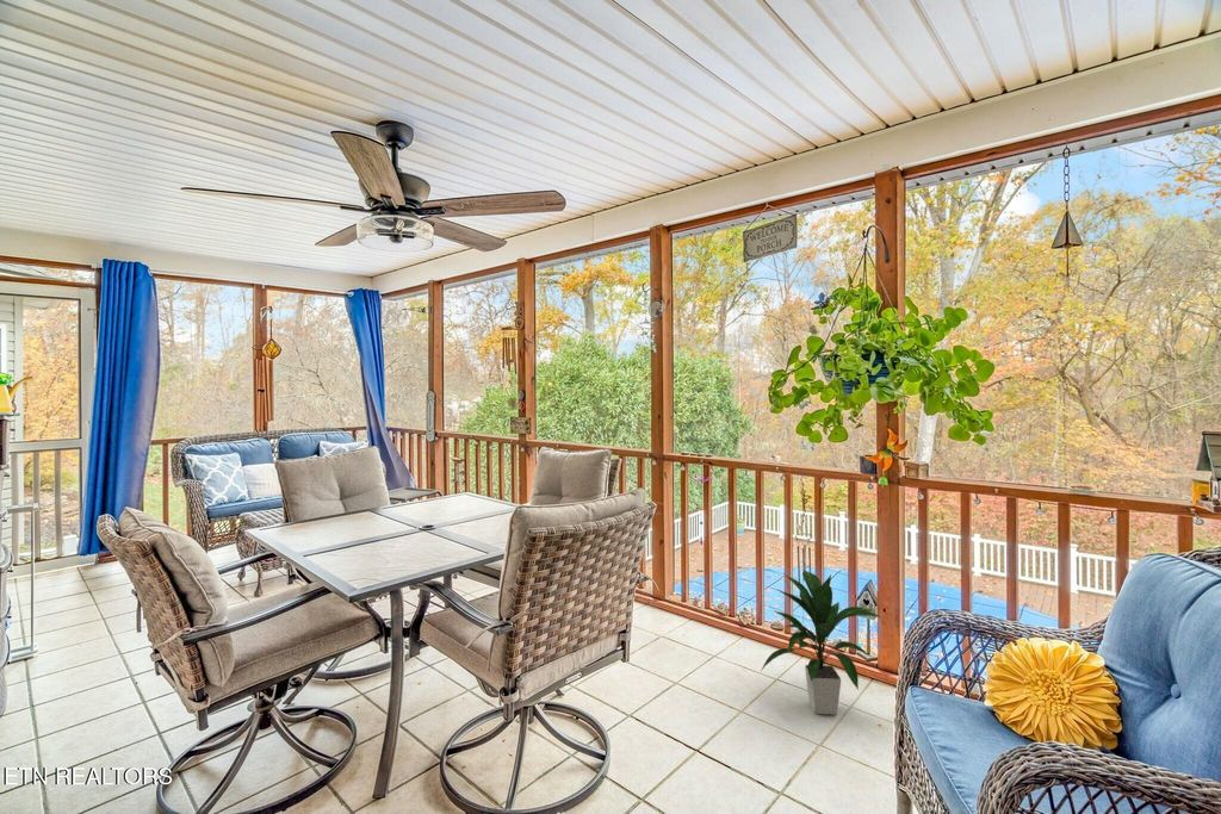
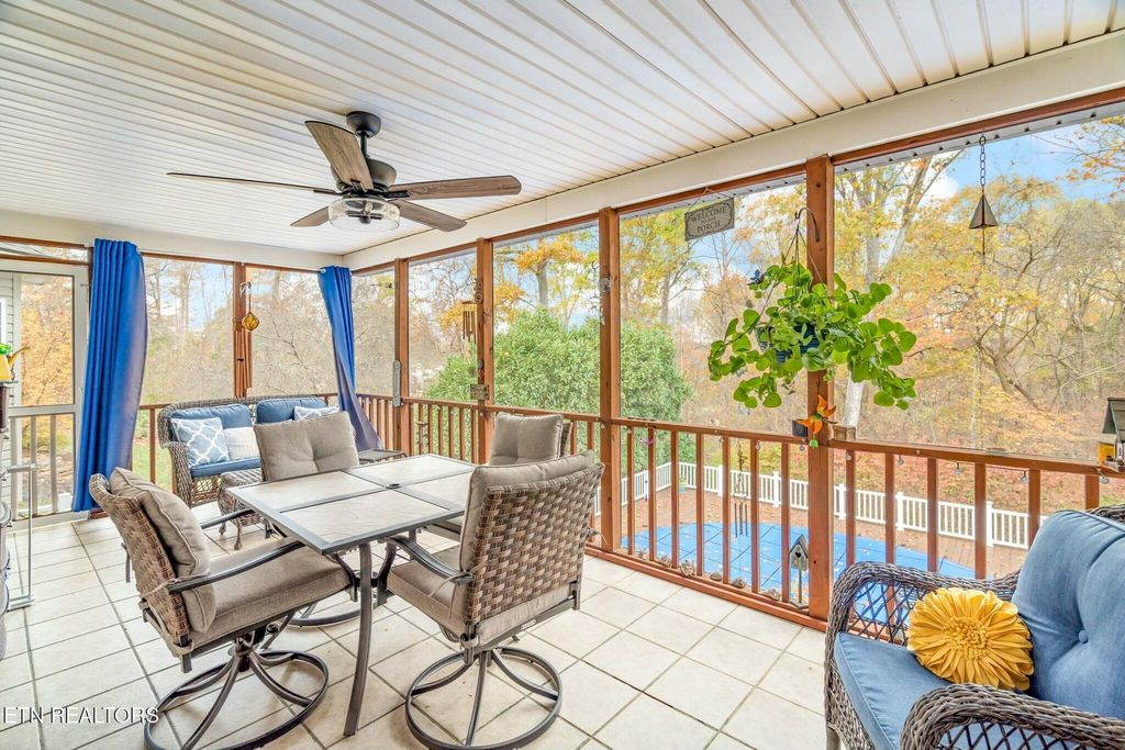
- indoor plant (817, 638)
